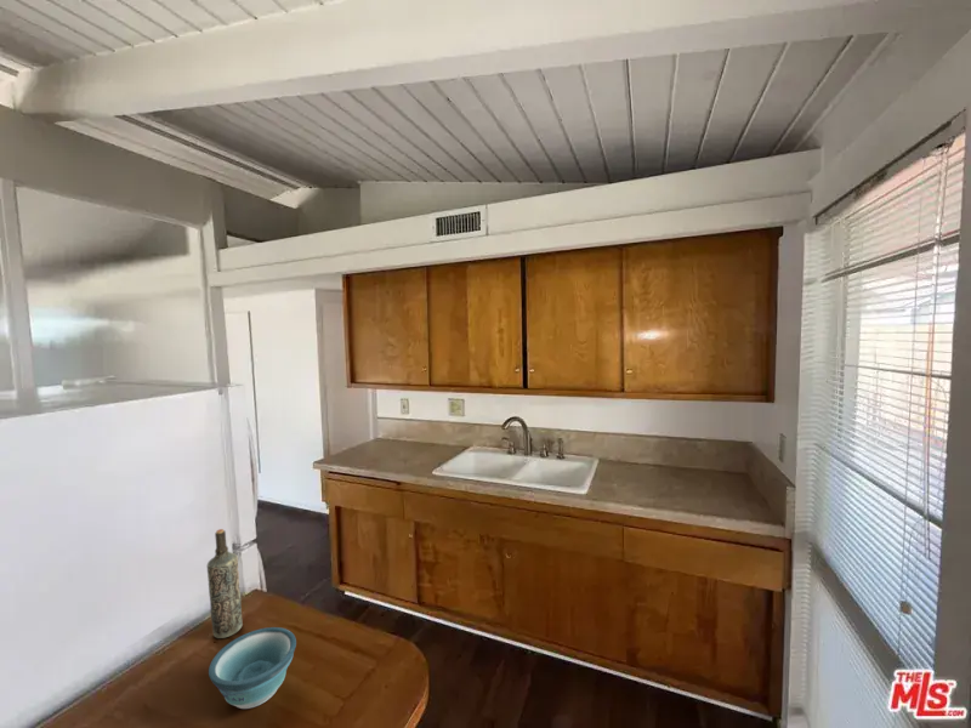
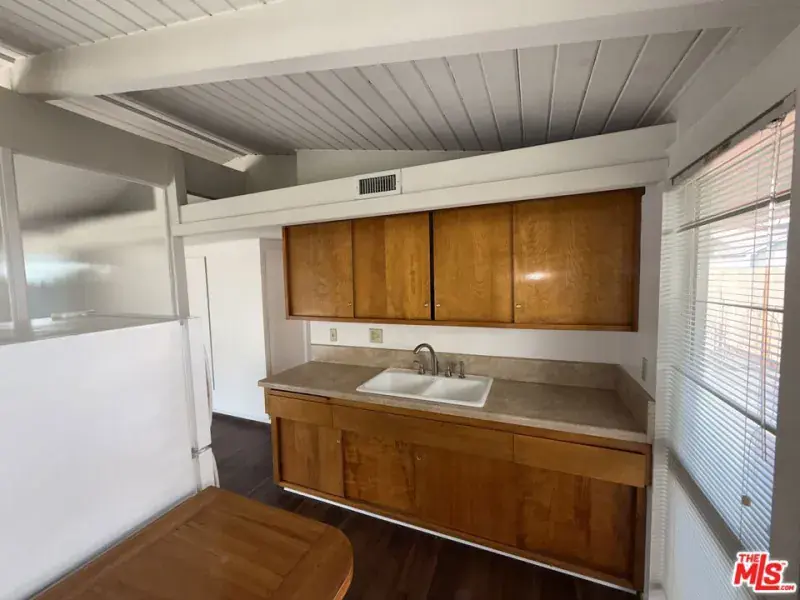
- bowl (255, 671)
- bottle (223, 580)
